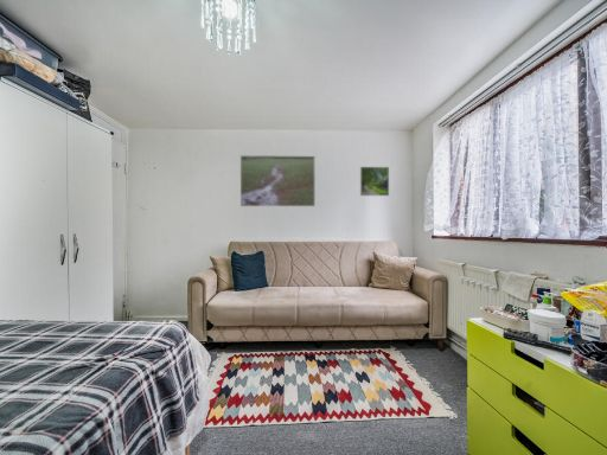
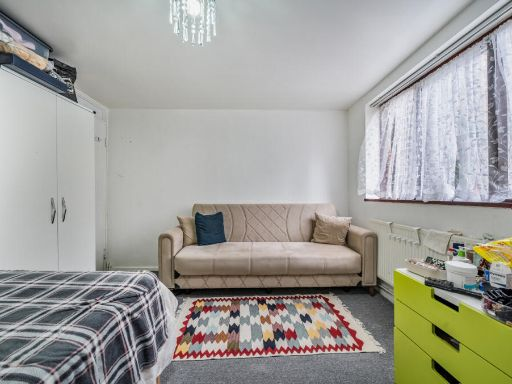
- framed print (373, 181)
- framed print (277, 180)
